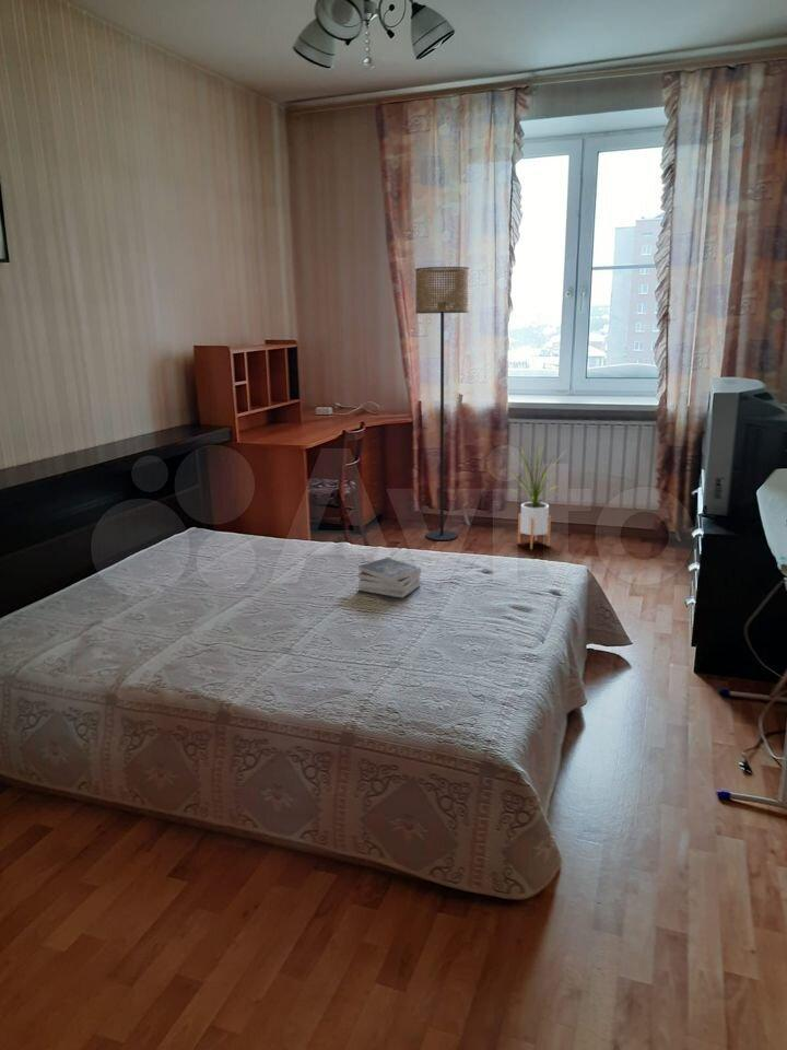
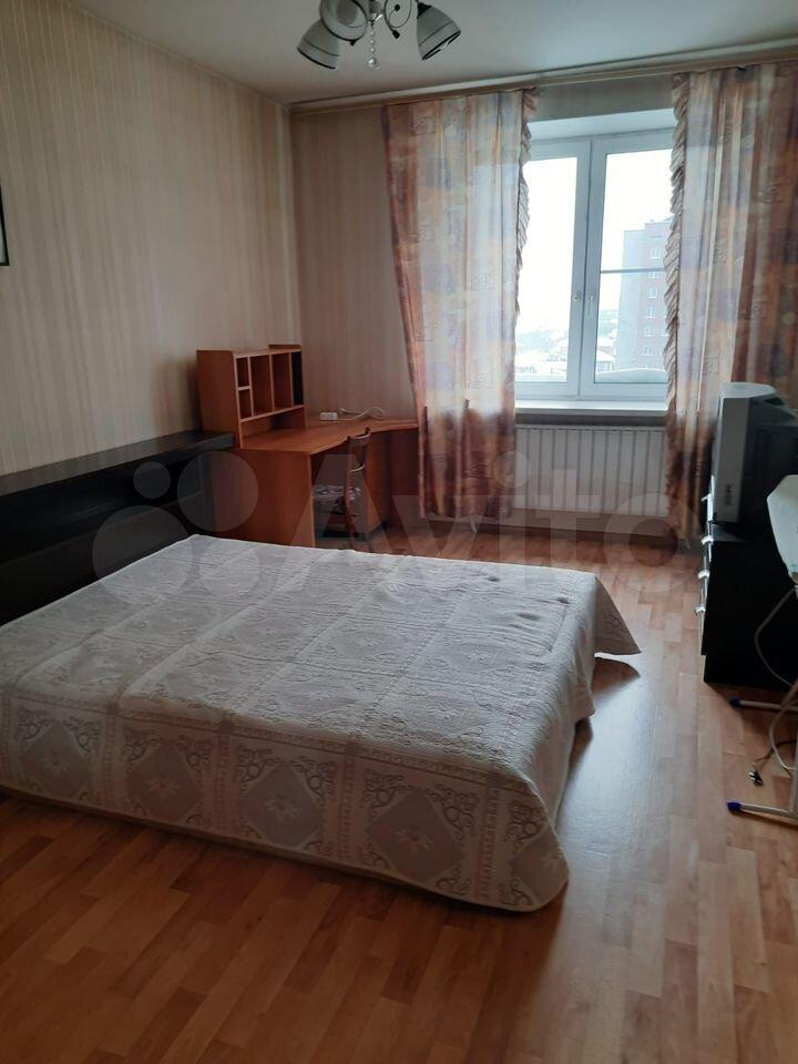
- house plant (536, 492)
- book (389, 576)
- floor lamp (442, 408)
